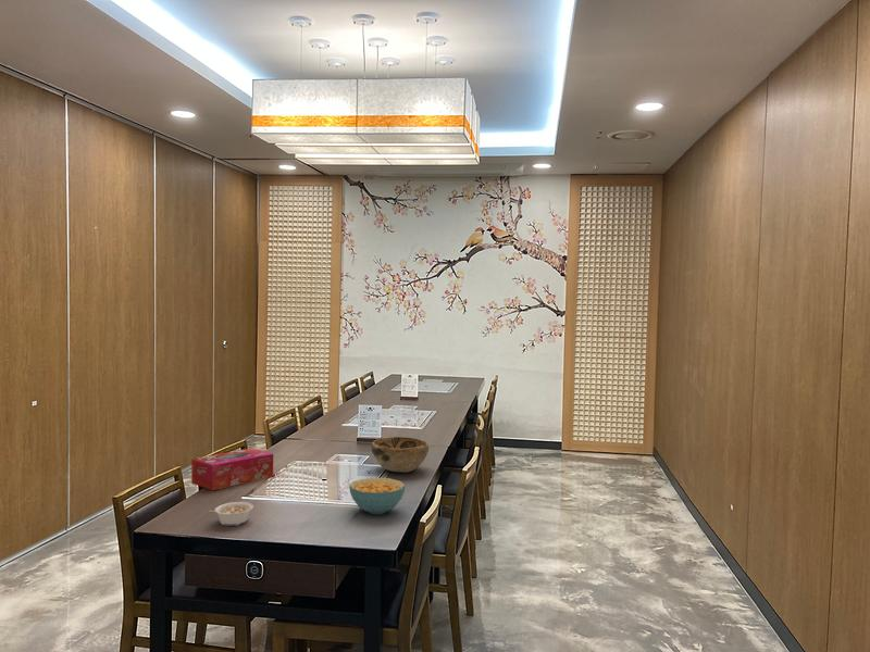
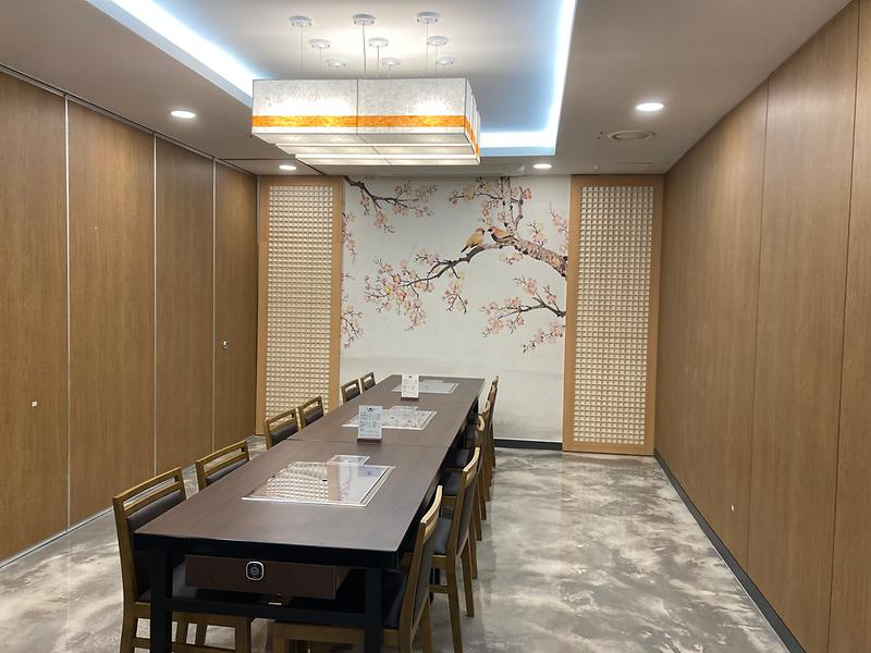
- cereal bowl (376, 498)
- legume (233, 513)
- tissue box (233, 467)
- decorative bowl (399, 456)
